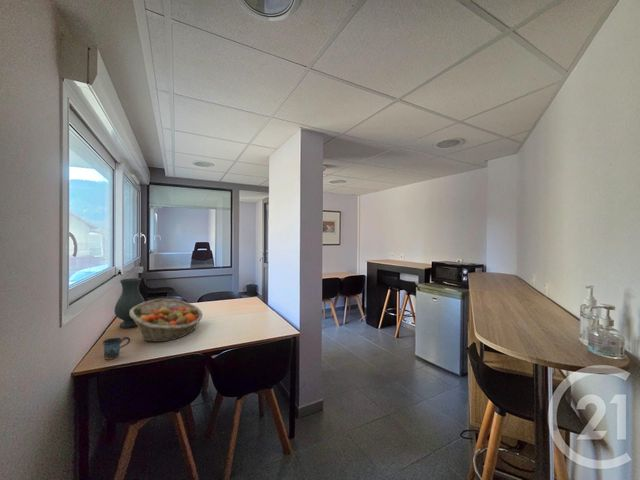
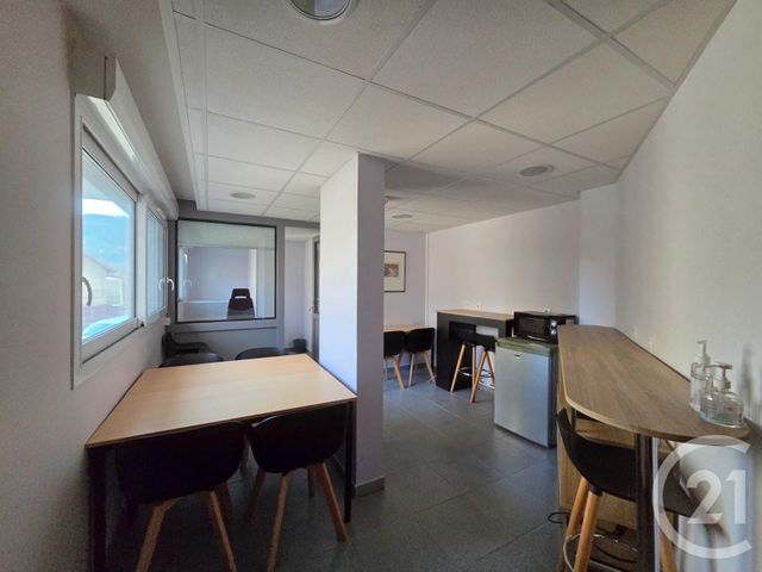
- mug (115, 348)
- fruit basket (168, 317)
- vase (130, 302)
